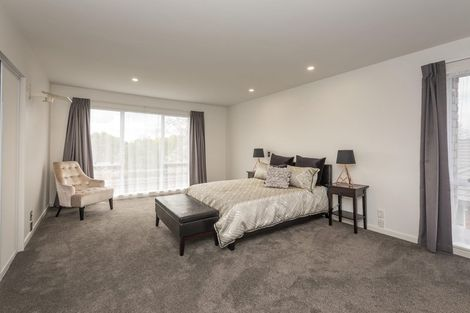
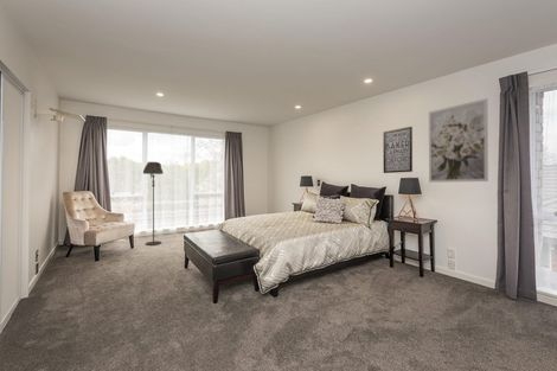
+ wall art (397, 151)
+ floor lamp (153, 203)
+ wall art (455, 143)
